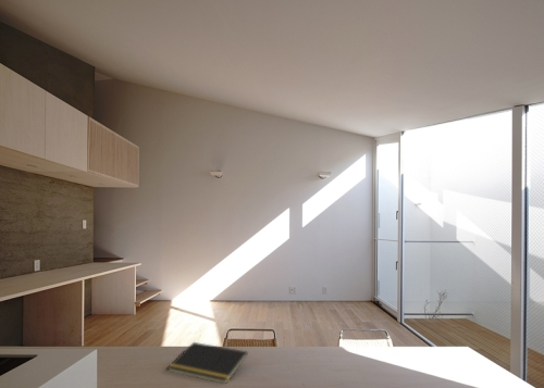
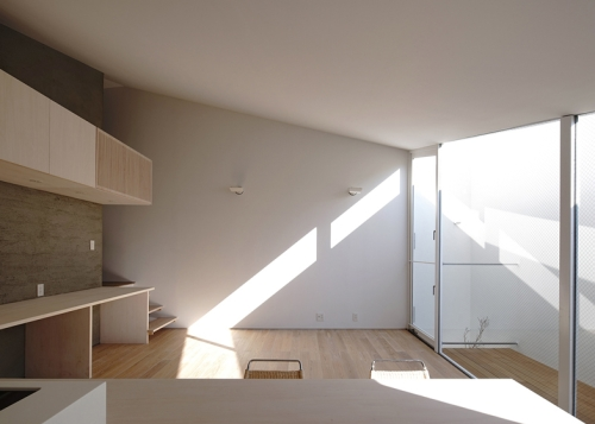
- notepad (208, 361)
